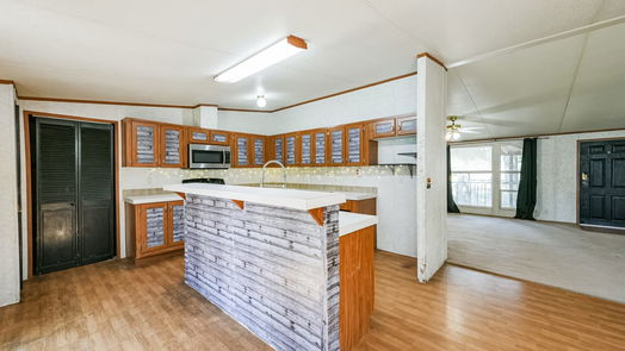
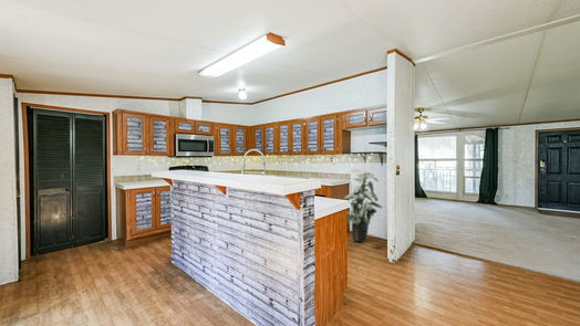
+ indoor plant (360, 204)
